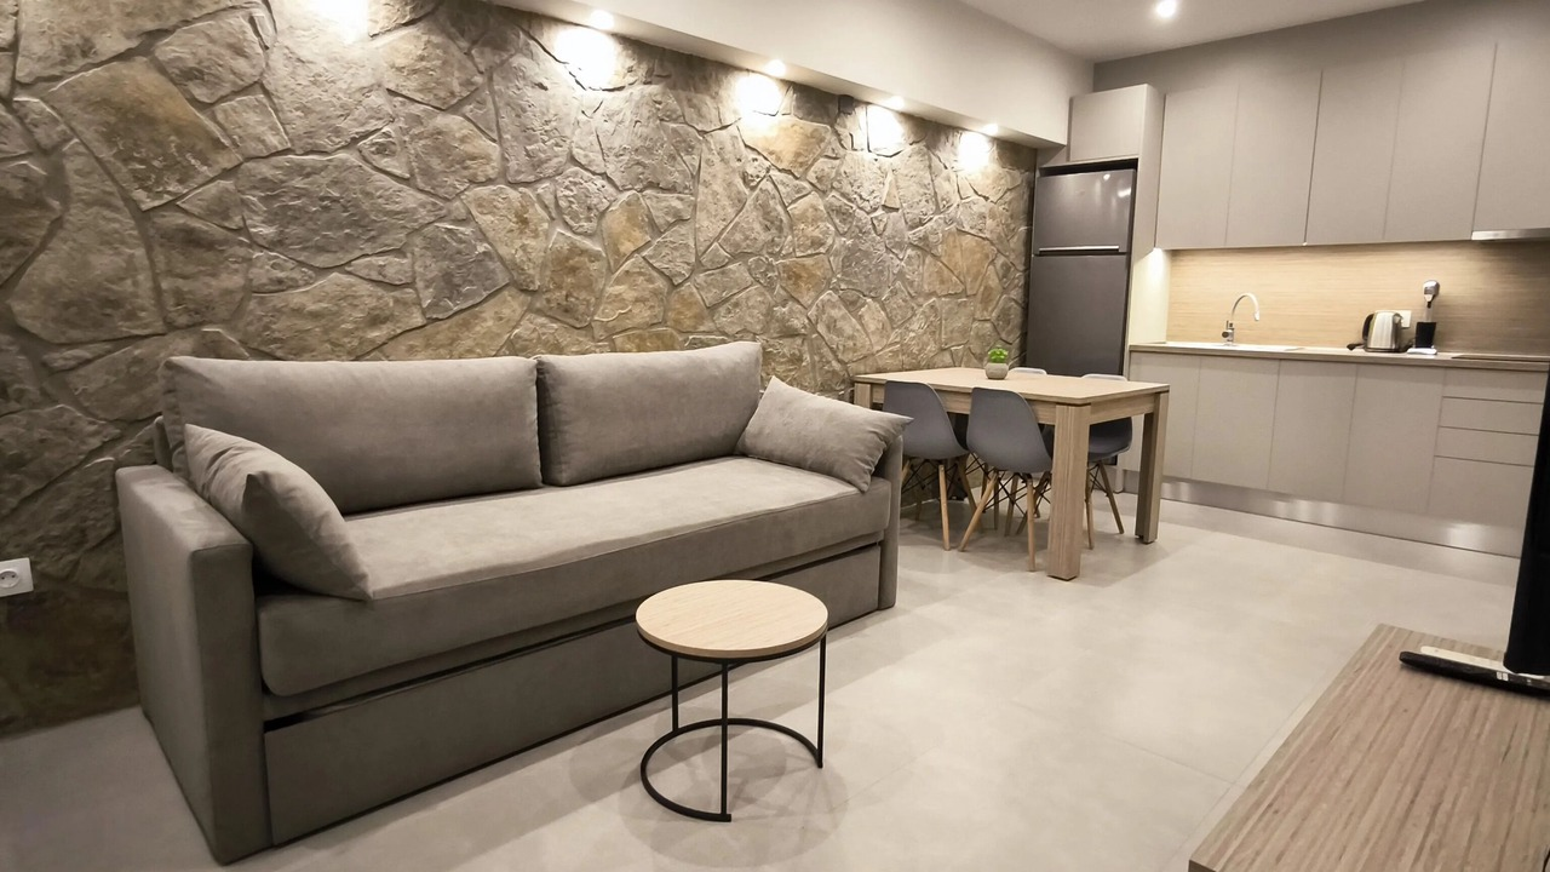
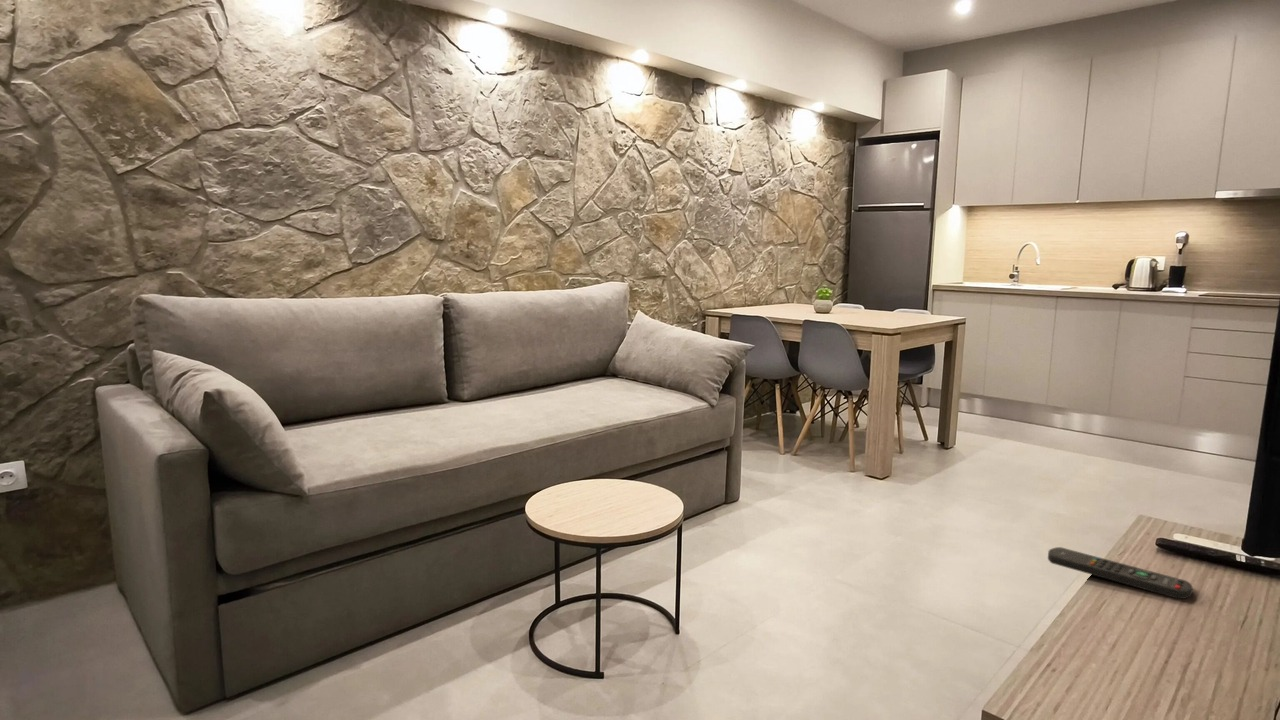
+ remote control (1116, 571)
